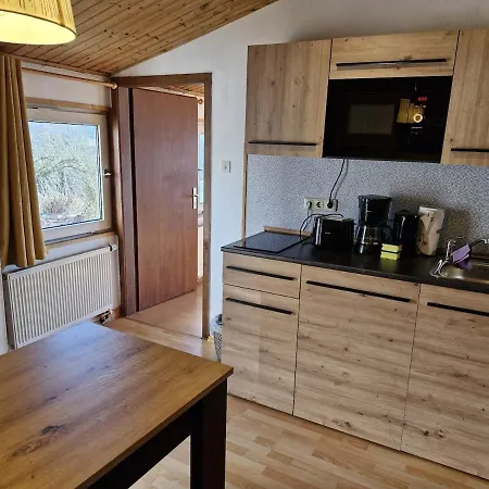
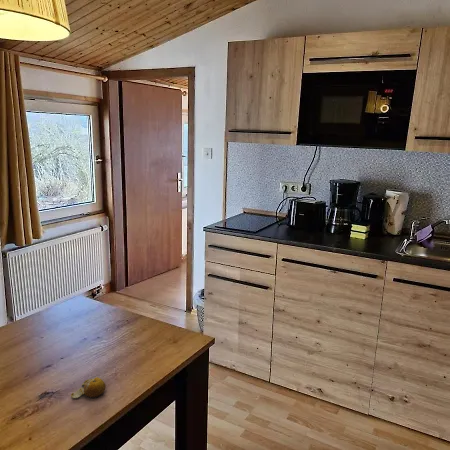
+ fruit (89, 384)
